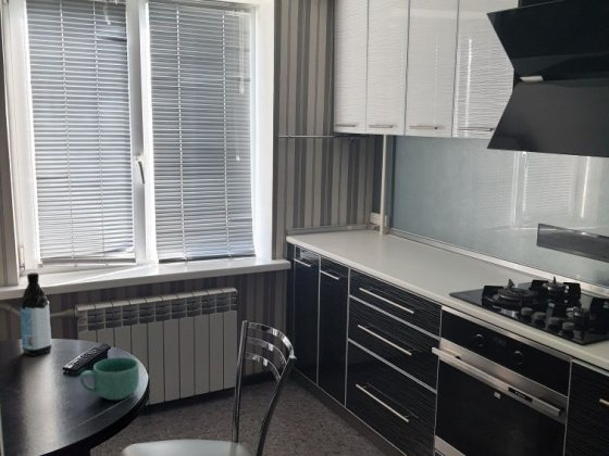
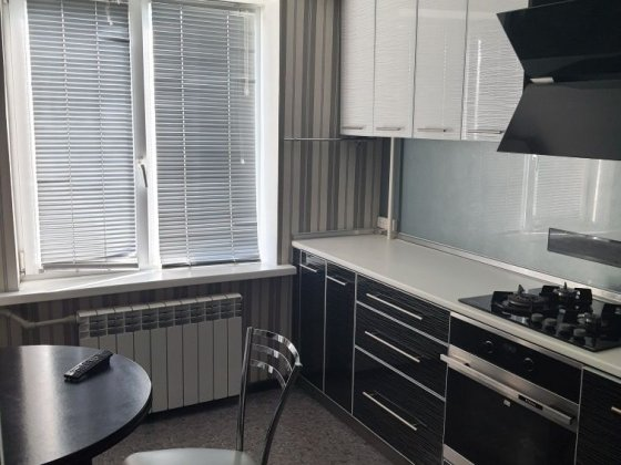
- mug (109, 380)
- water bottle (35, 313)
